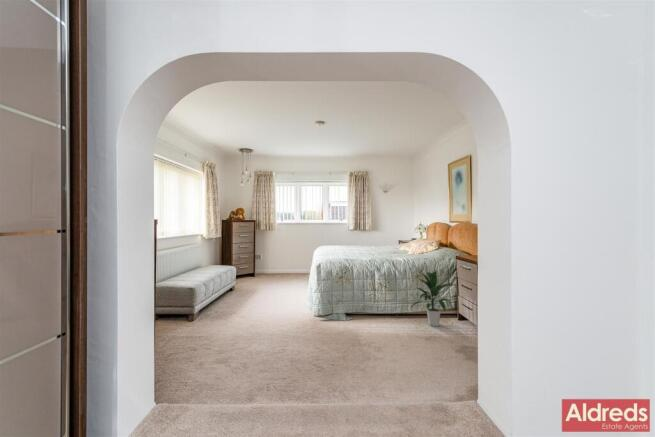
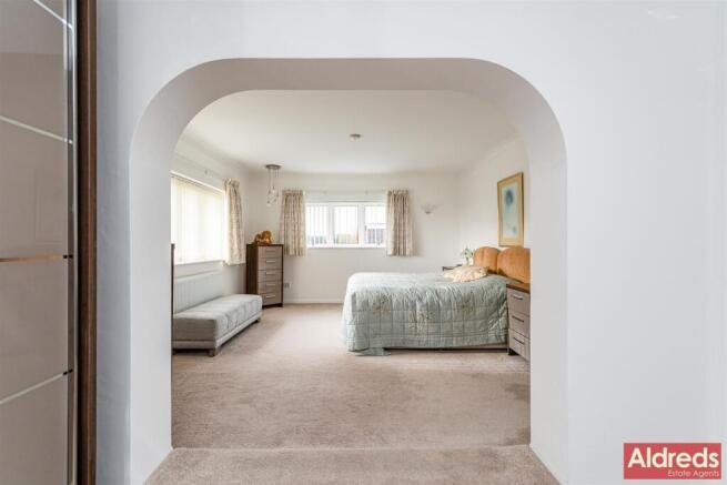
- indoor plant (430, 296)
